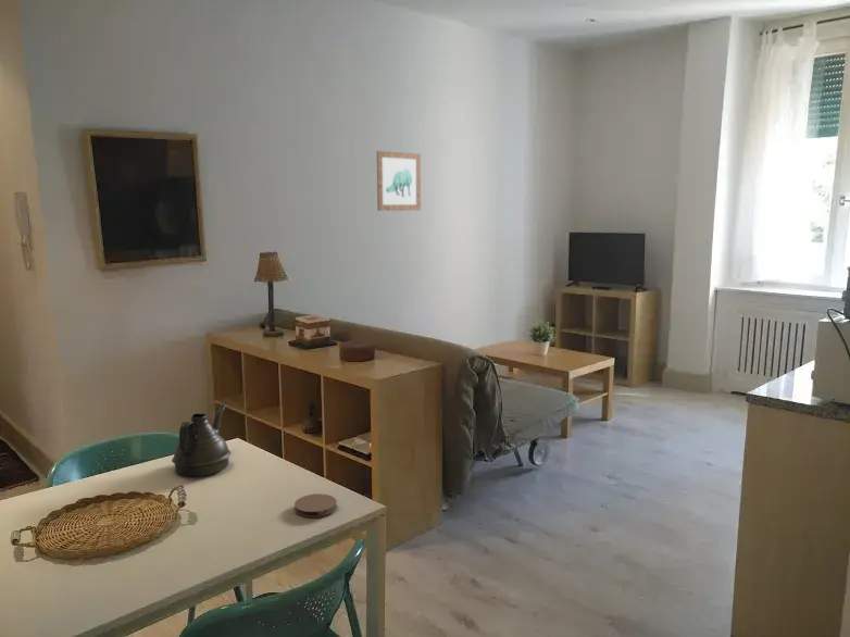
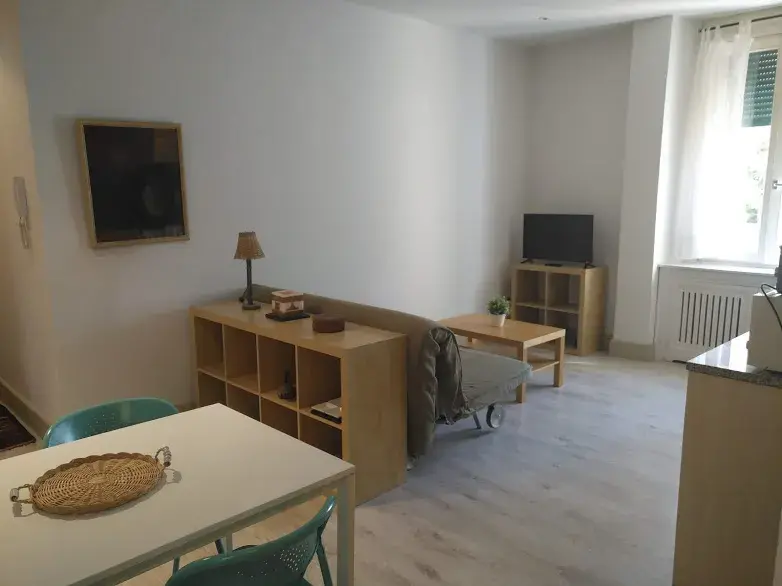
- coaster (315, 504)
- teapot (207, 437)
- wall art (399, 182)
